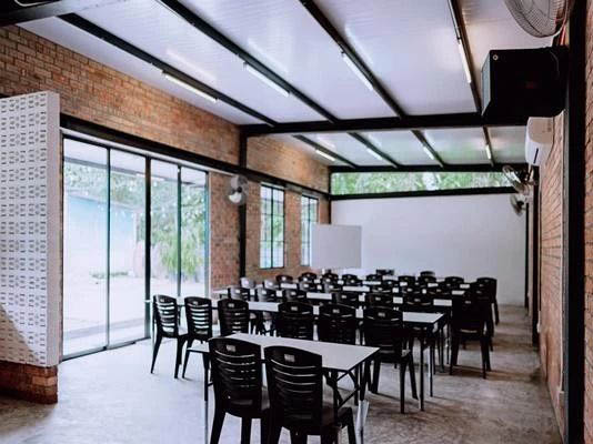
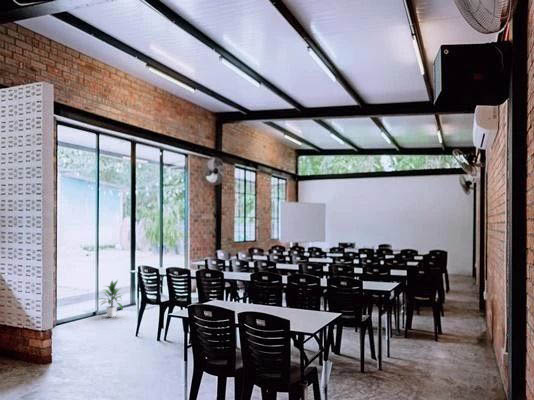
+ indoor plant (112, 298)
